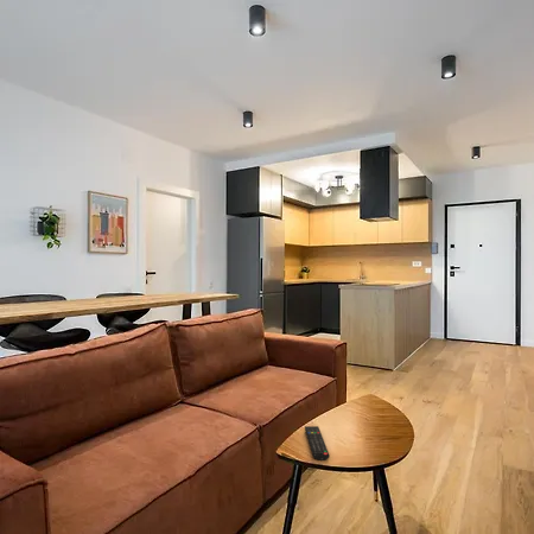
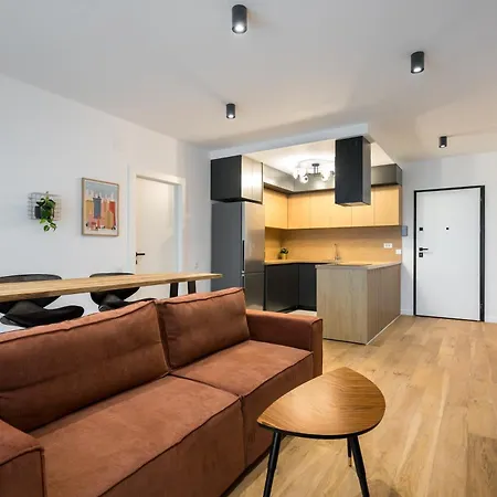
- remote control (316, 441)
